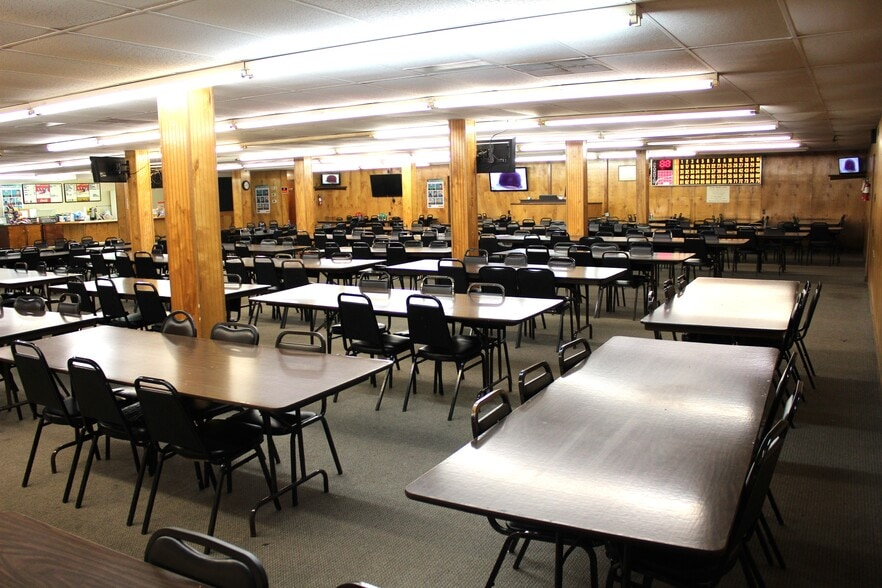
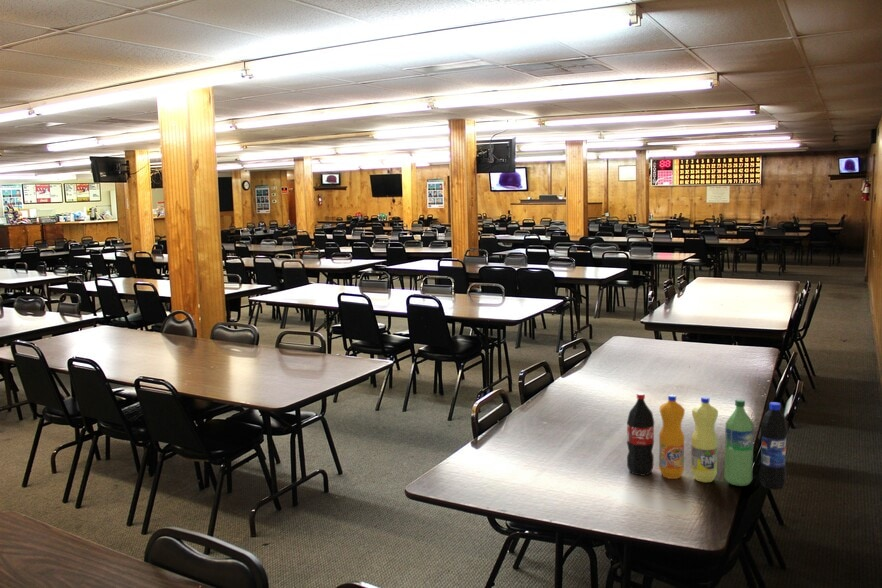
+ soda bottle (704, 438)
